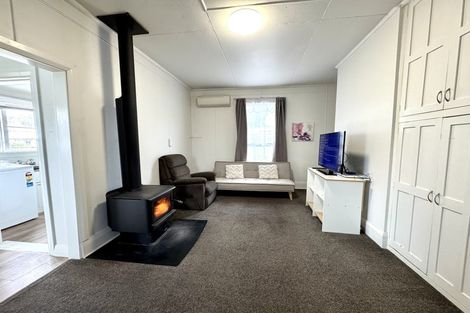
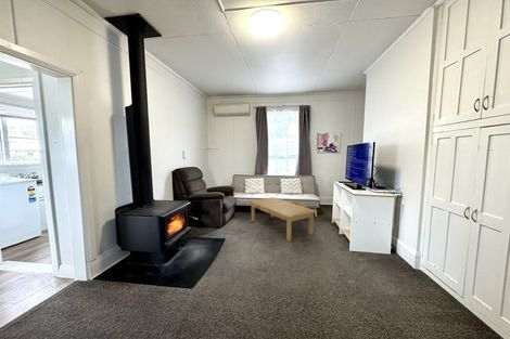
+ coffee table (279, 216)
